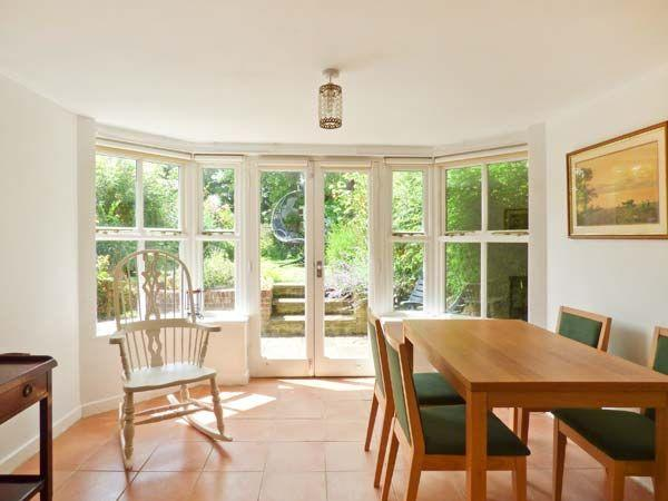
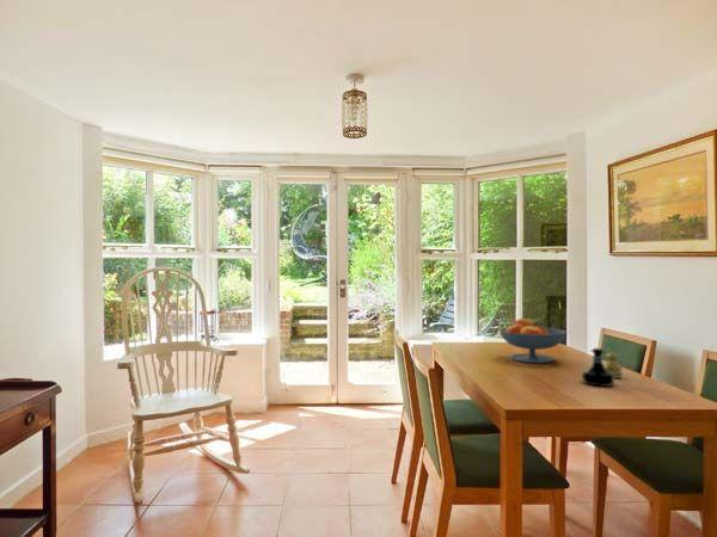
+ tequila bottle (598, 365)
+ salt shaker (612, 364)
+ fruit bowl (532, 339)
